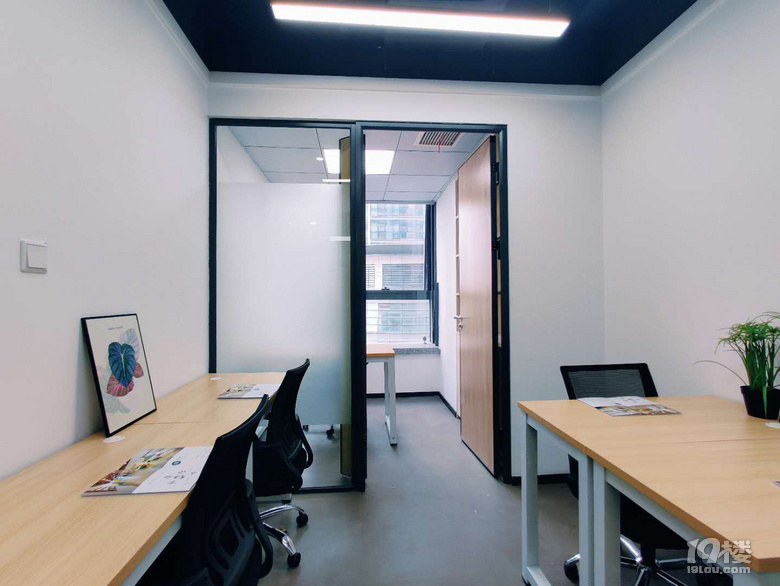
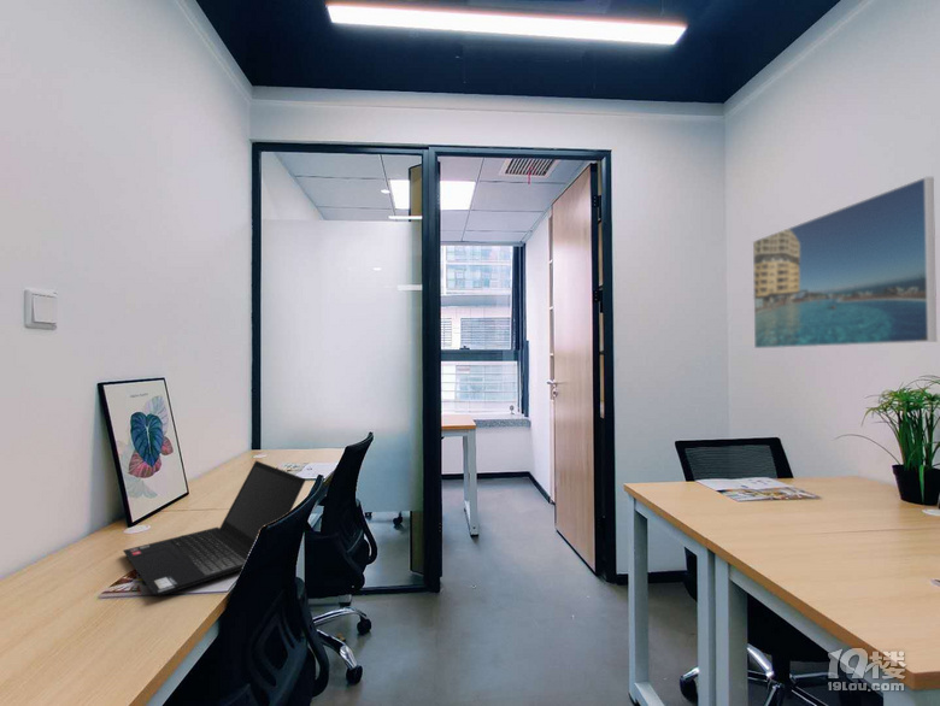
+ laptop computer (223, 520)
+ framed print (824, 281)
